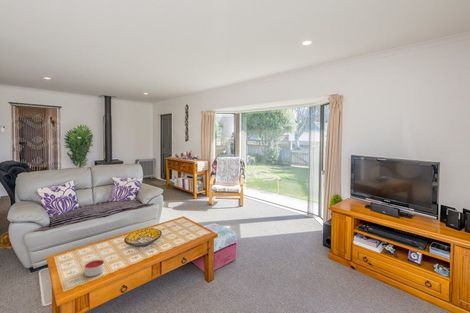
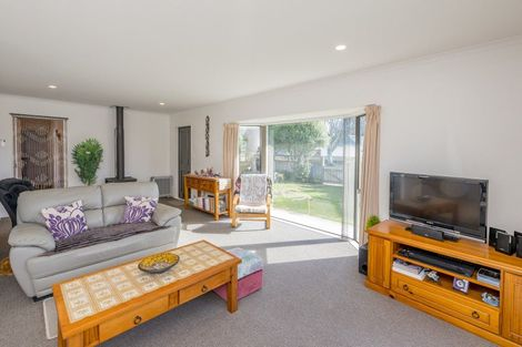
- candle (94, 267)
